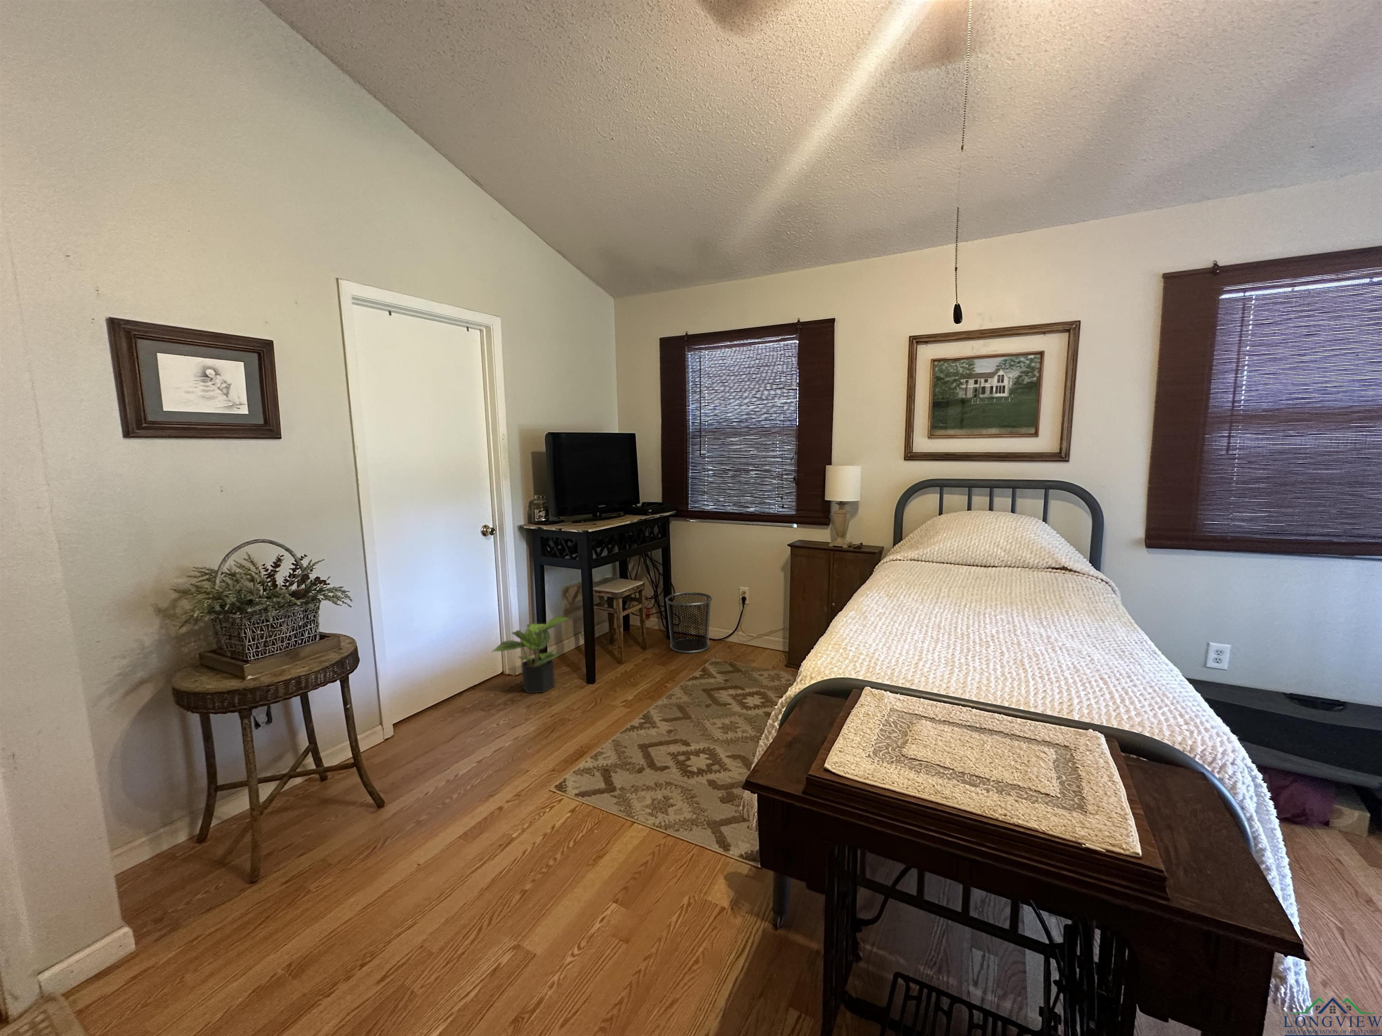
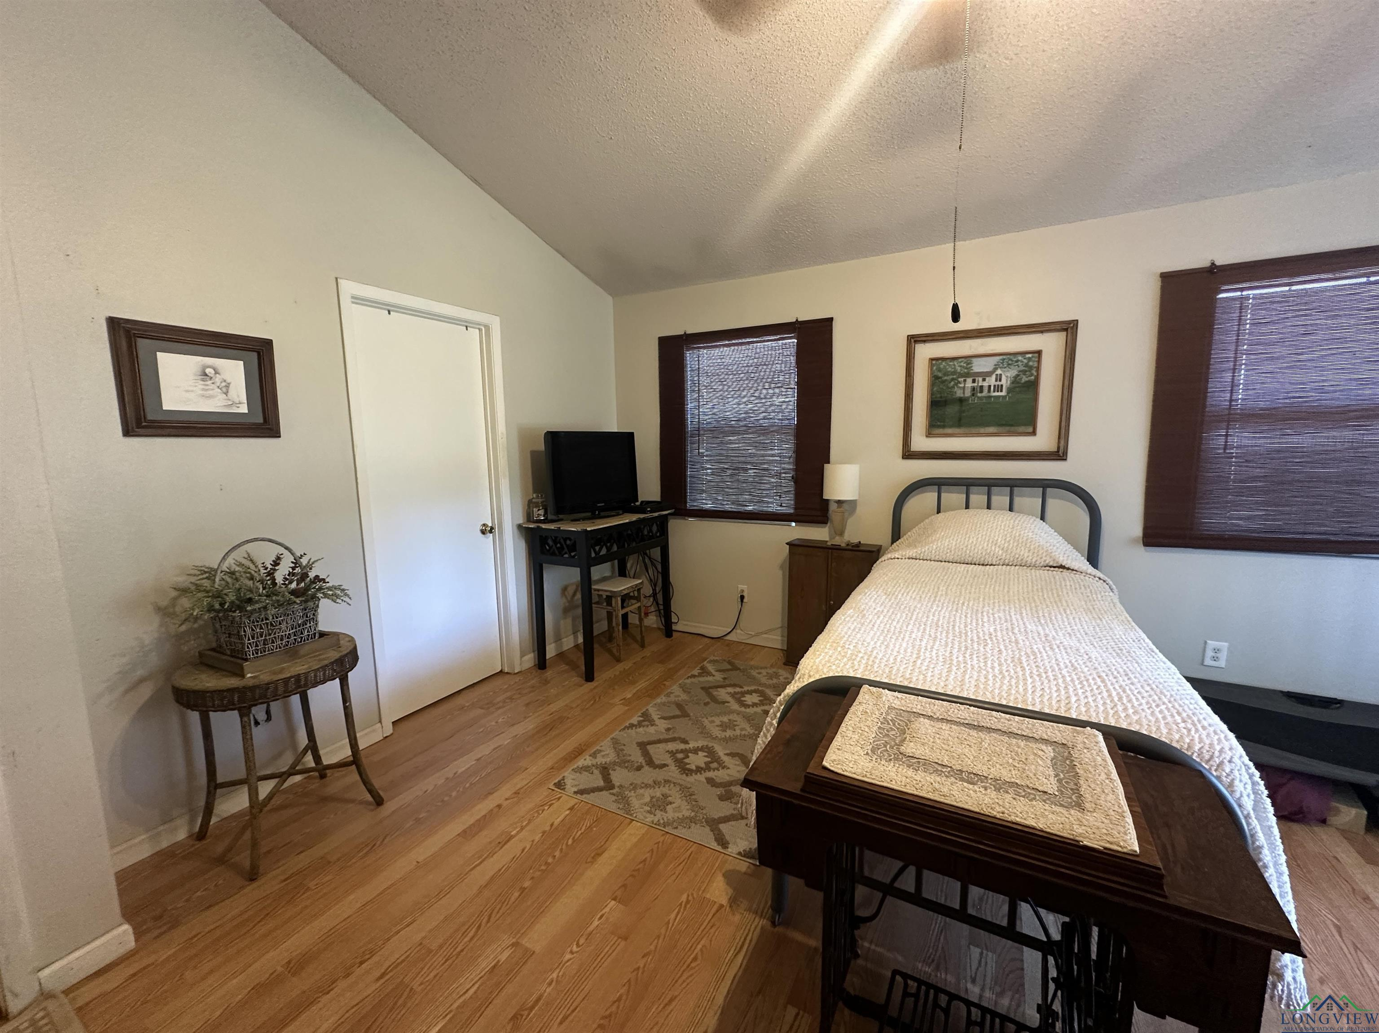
- potted plant (538, 653)
- waste bin (689, 621)
